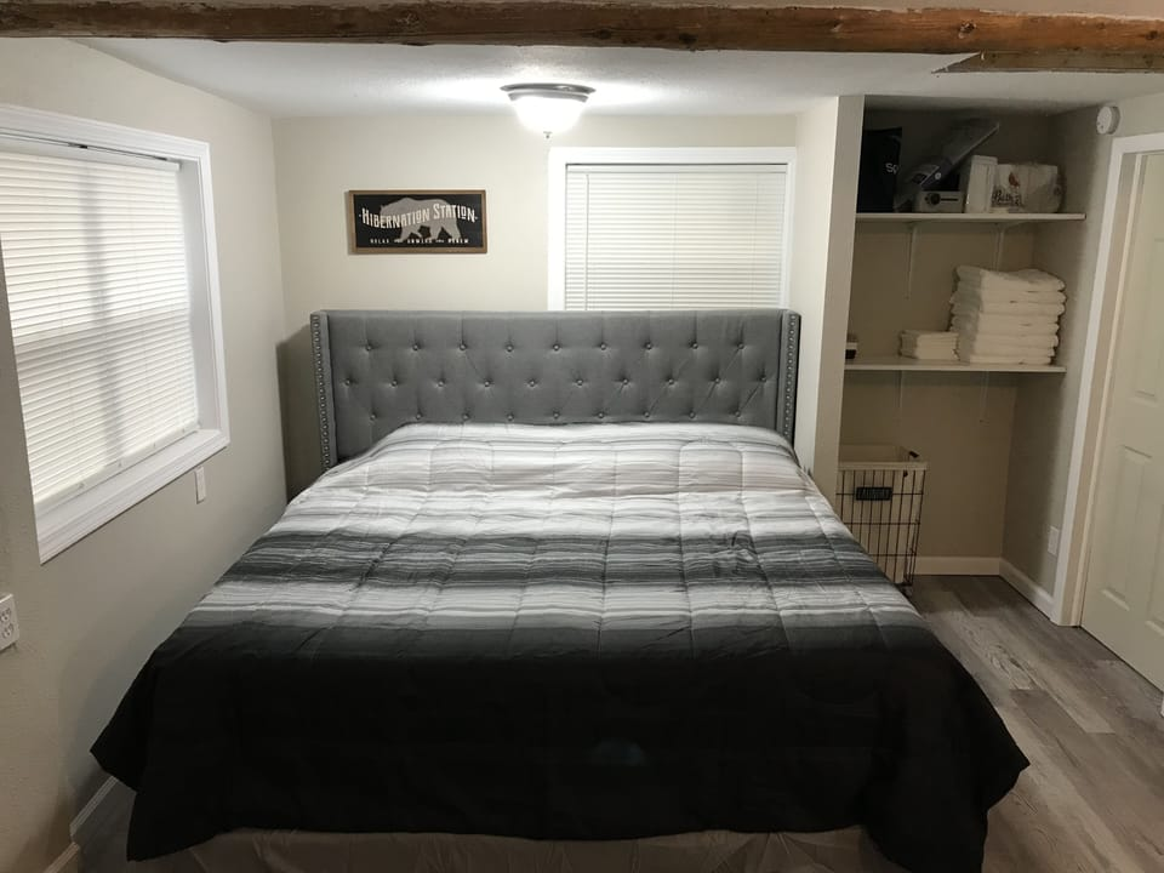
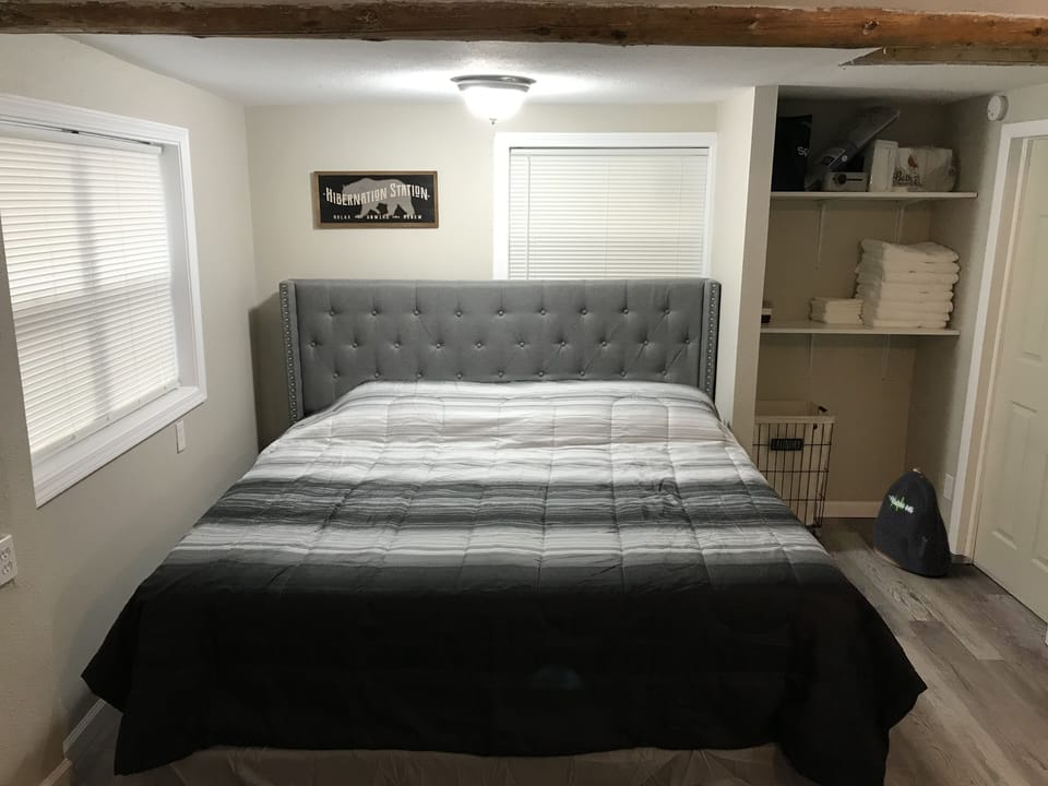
+ backpack (909, 511)
